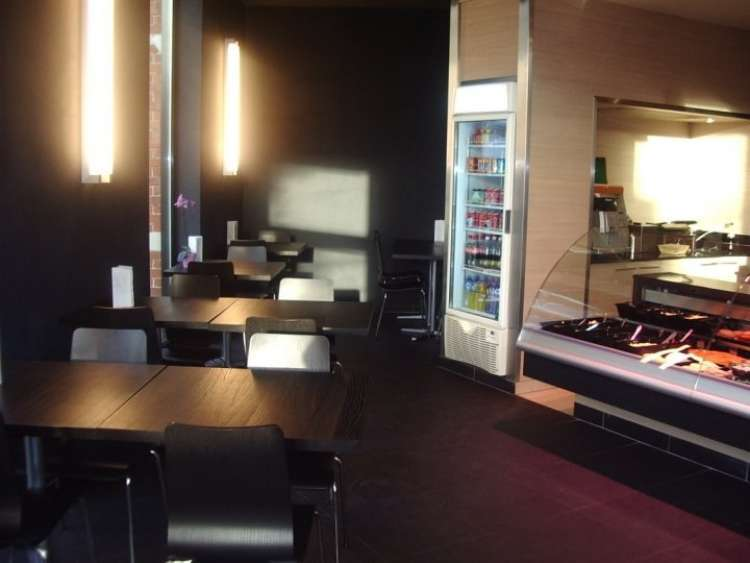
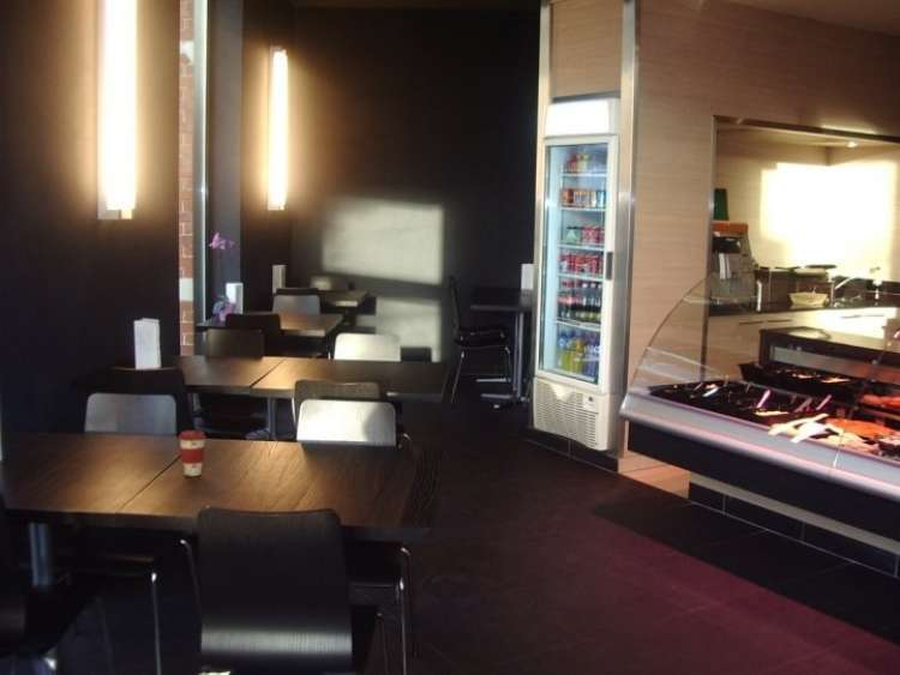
+ coffee cup (192, 453)
